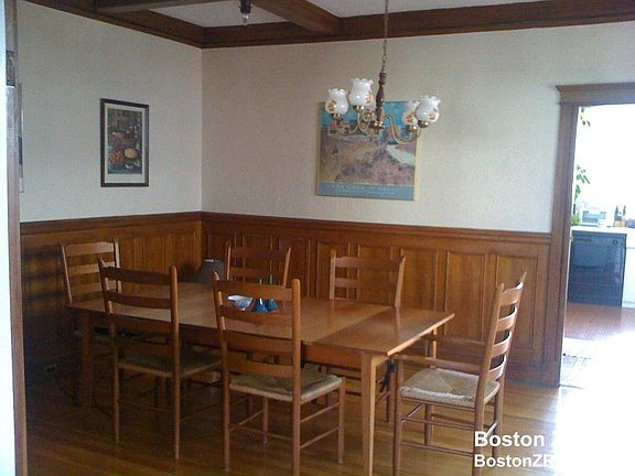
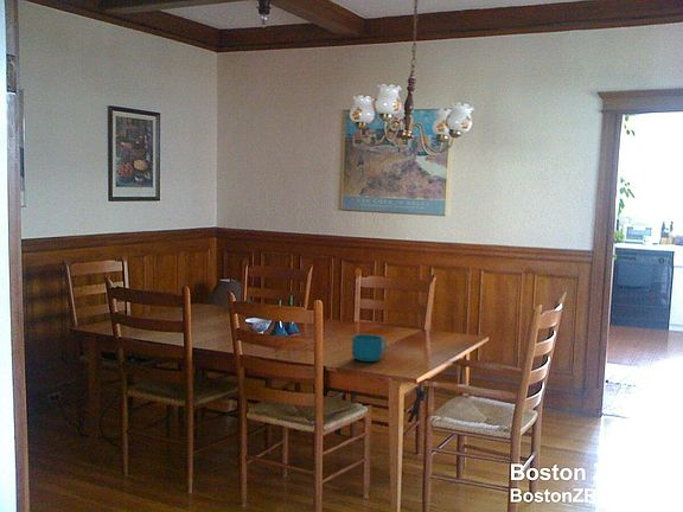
+ cup (370, 347)
